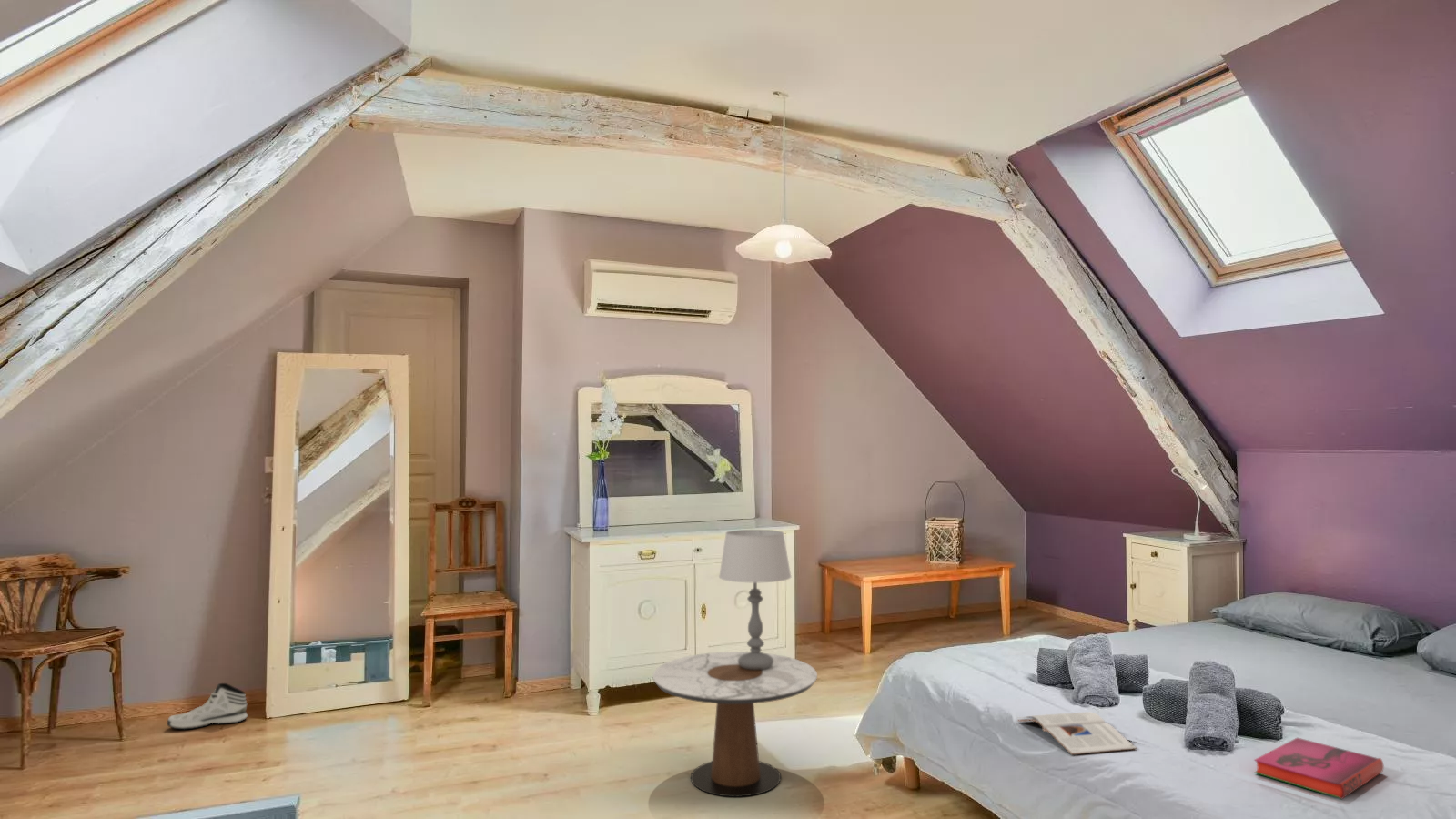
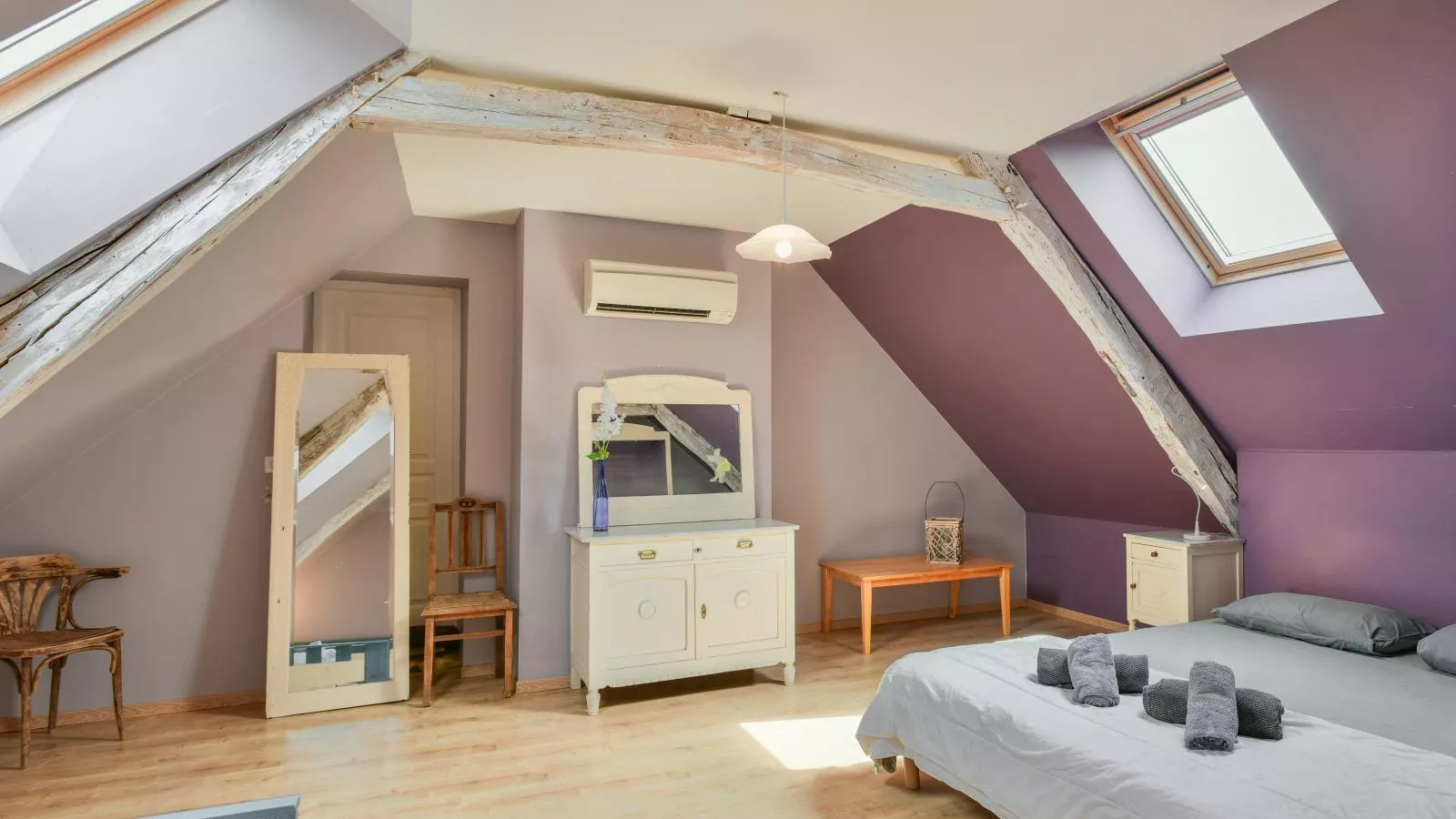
- side table (735, 724)
- sneaker (207, 703)
- magazine (1074, 727)
- table lamp (754, 599)
- hardback book (1319, 766)
